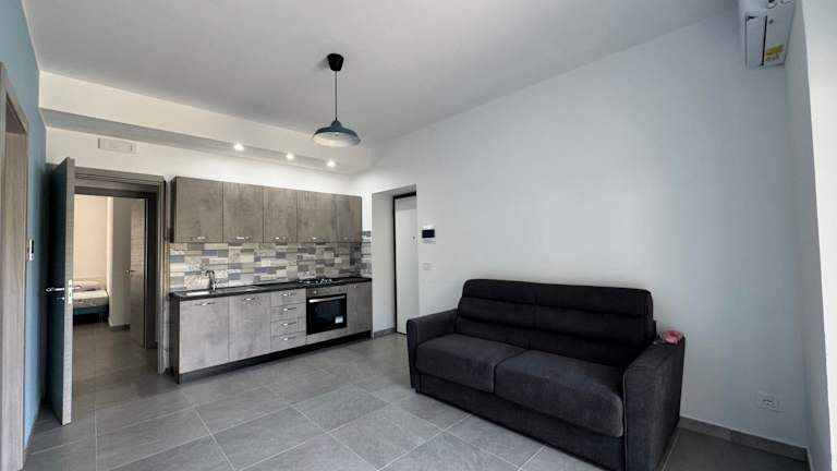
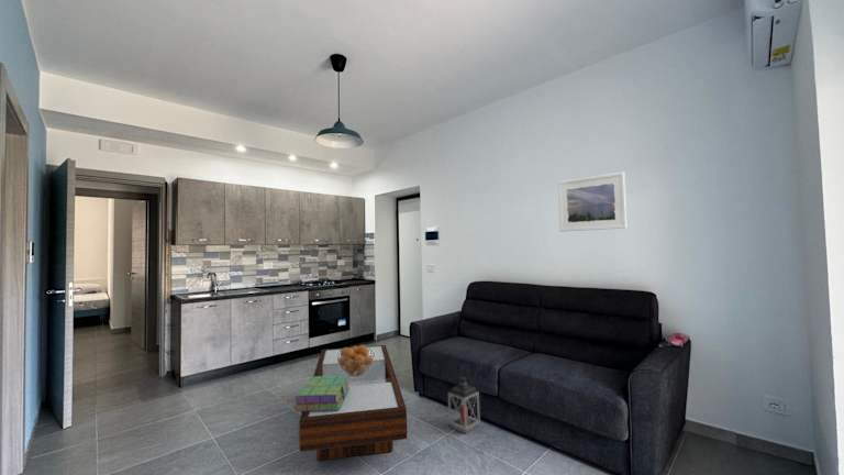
+ lantern (463, 396)
+ fruit basket (355, 358)
+ coffee table (354, 402)
+ stack of books (323, 391)
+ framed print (590, 203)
